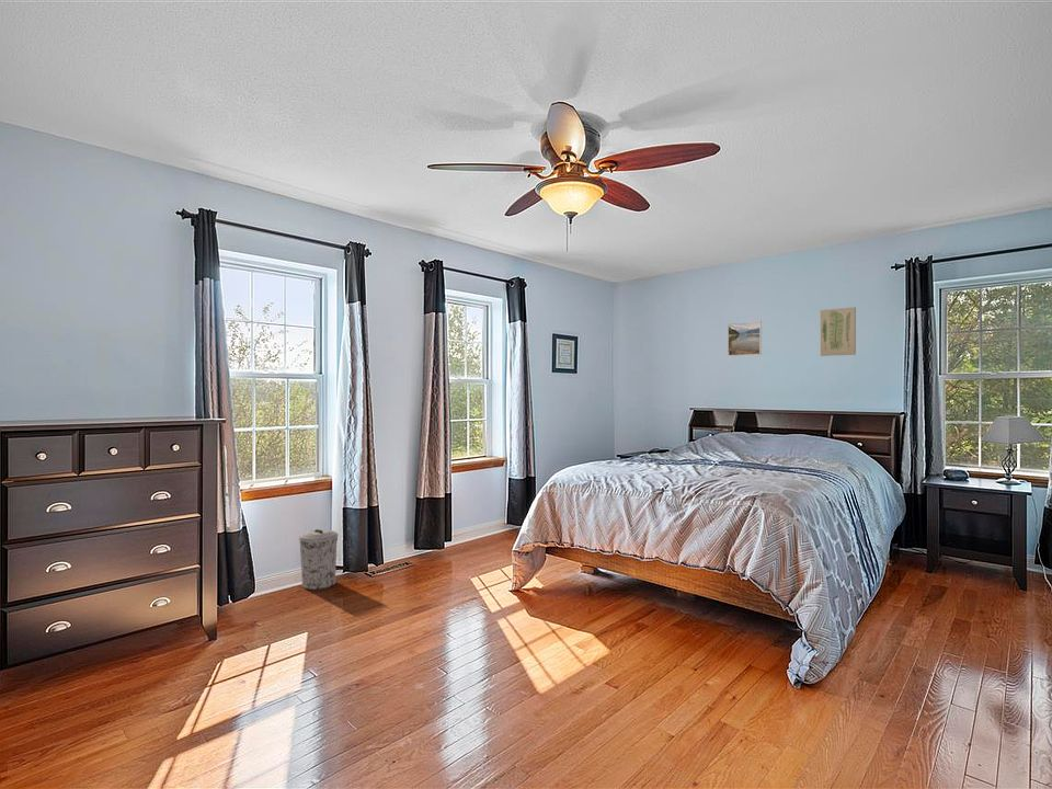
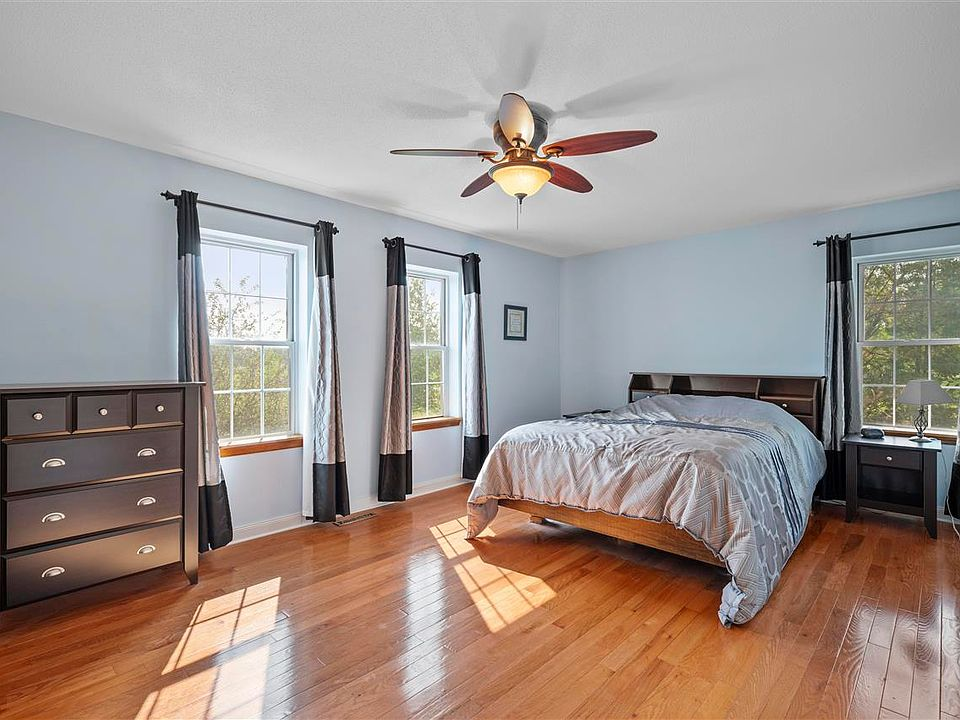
- trash can (318, 557)
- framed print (744, 339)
- wall art (837, 332)
